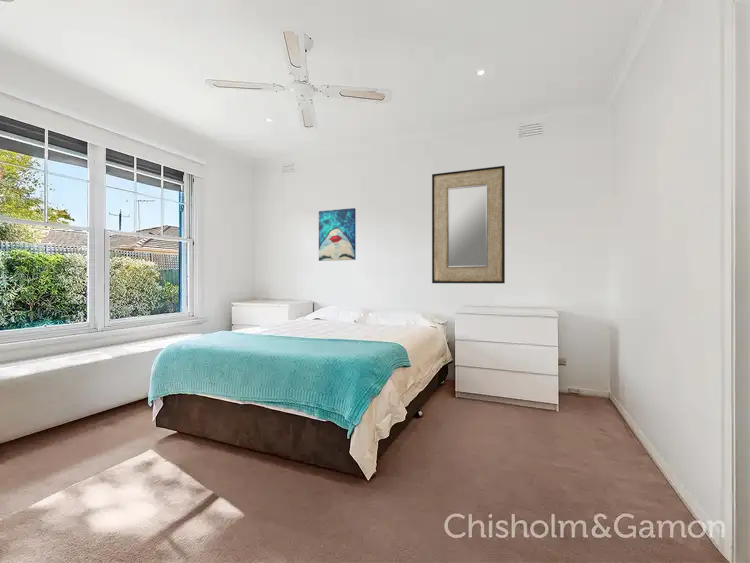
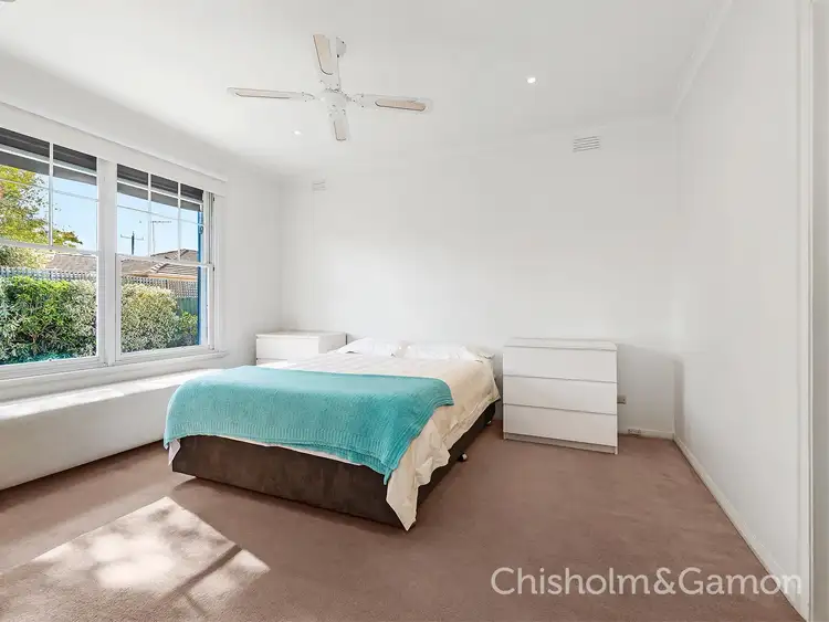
- home mirror (467, 227)
- wall art (336, 235)
